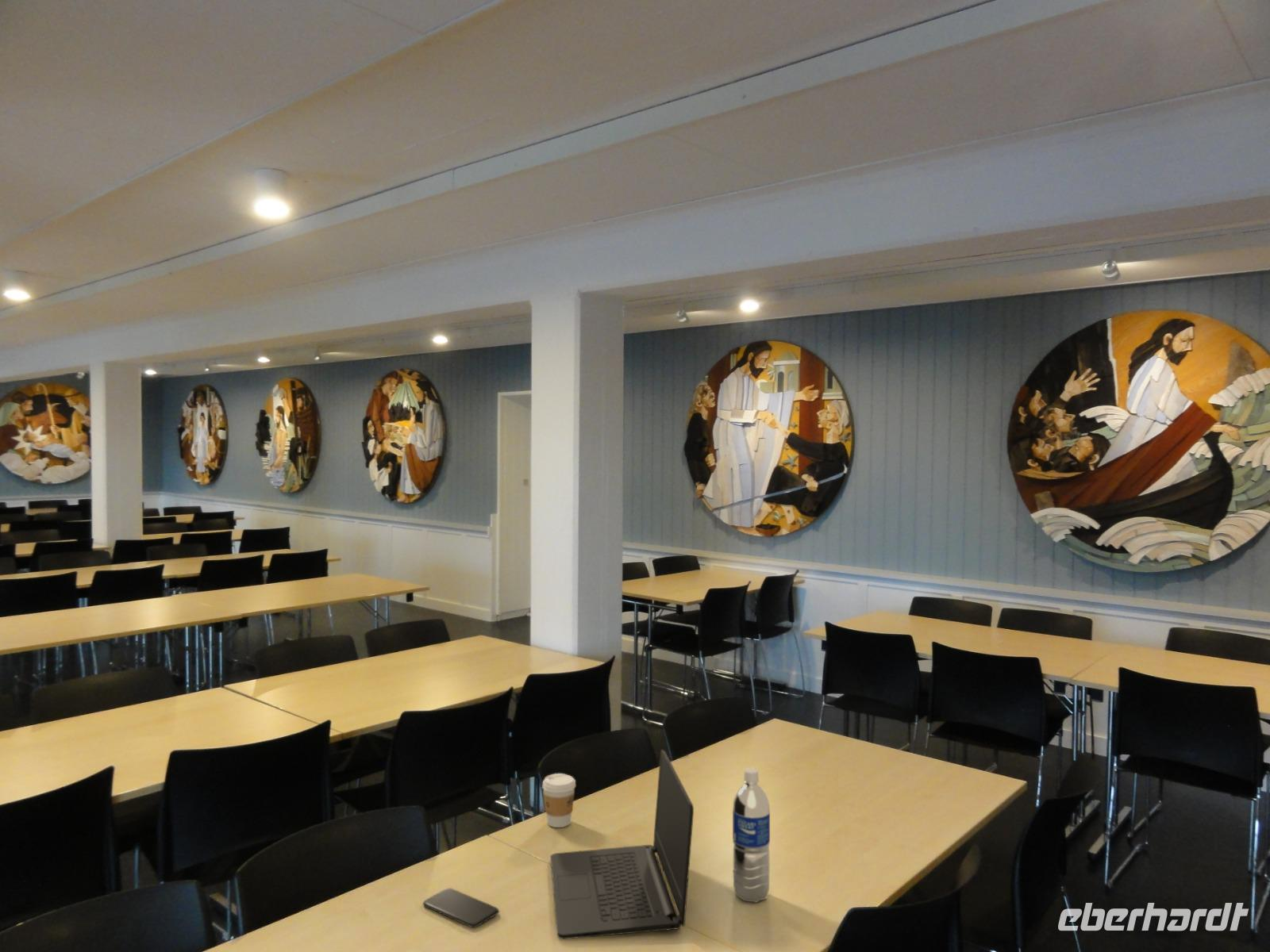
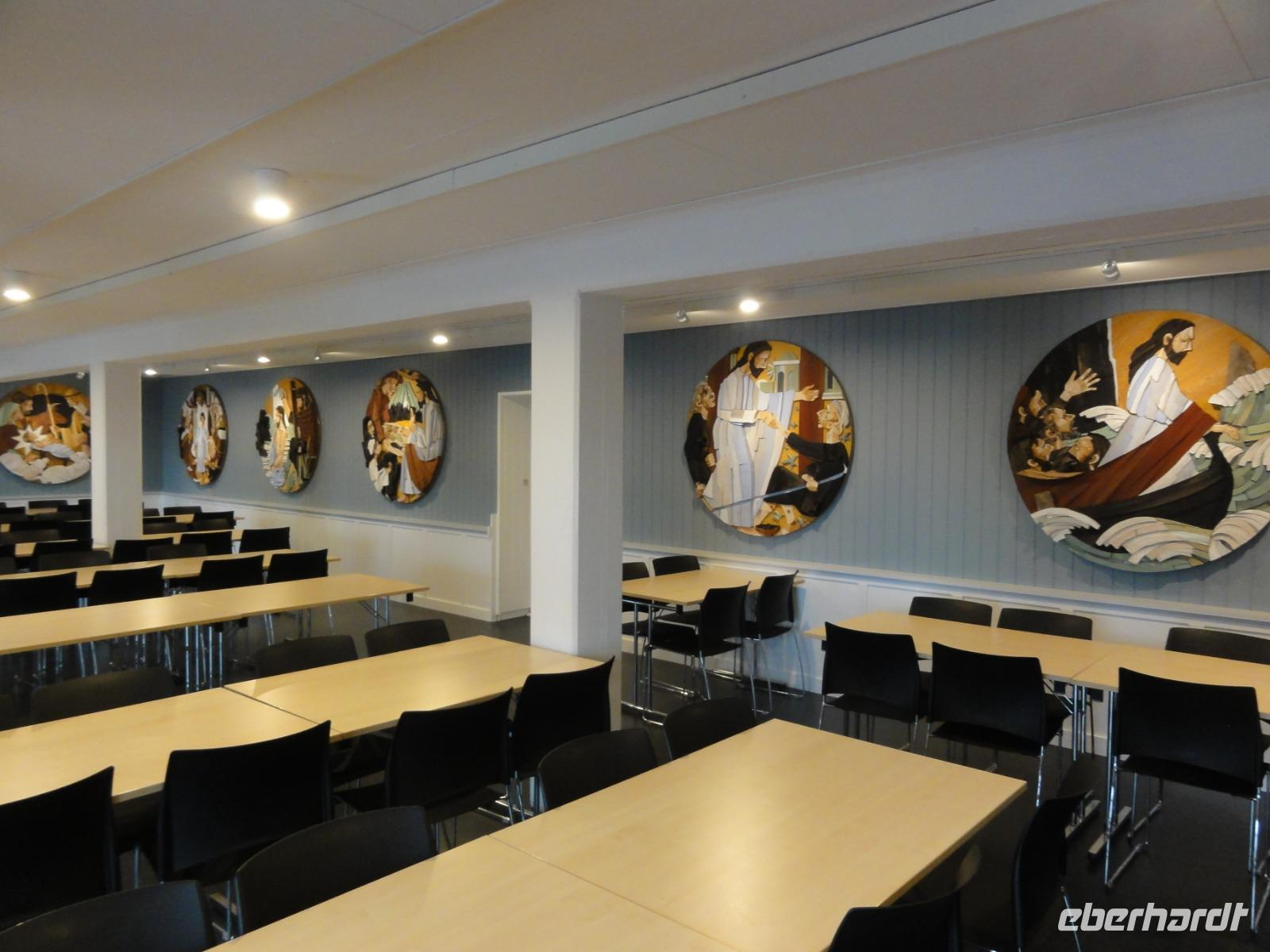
- water bottle (751, 833)
- laptop (617, 847)
- smartphone (460, 907)
- coffee cup (559, 800)
